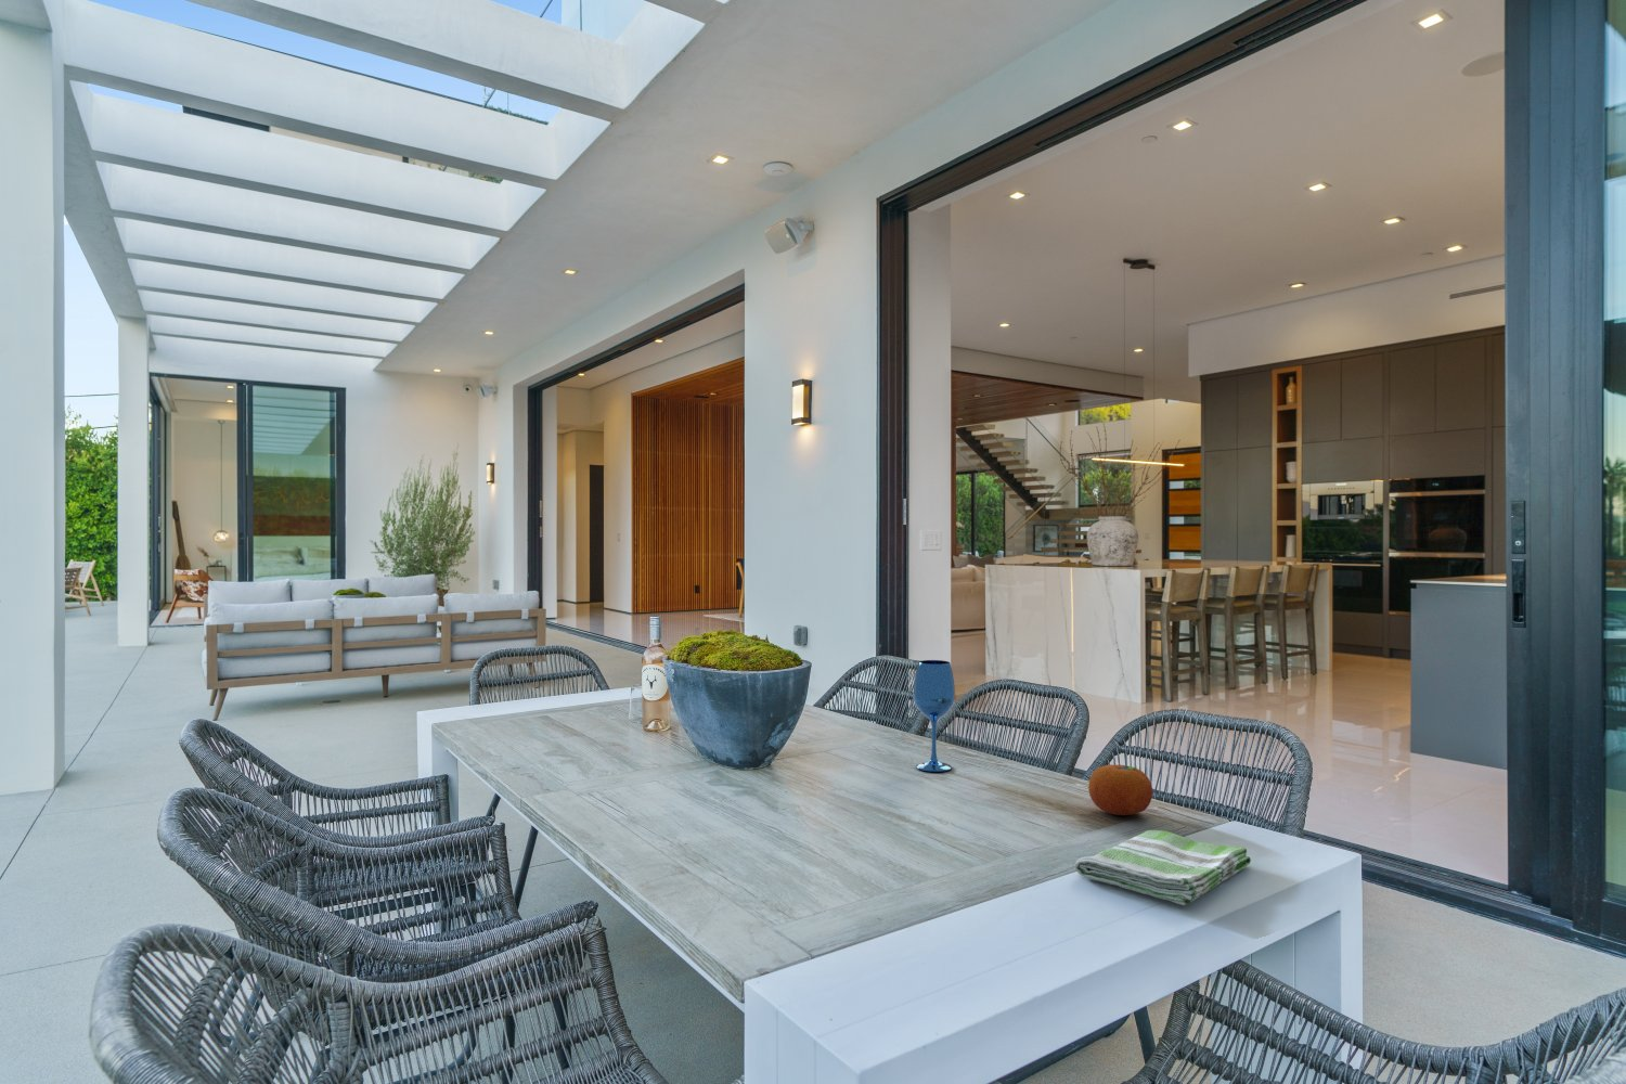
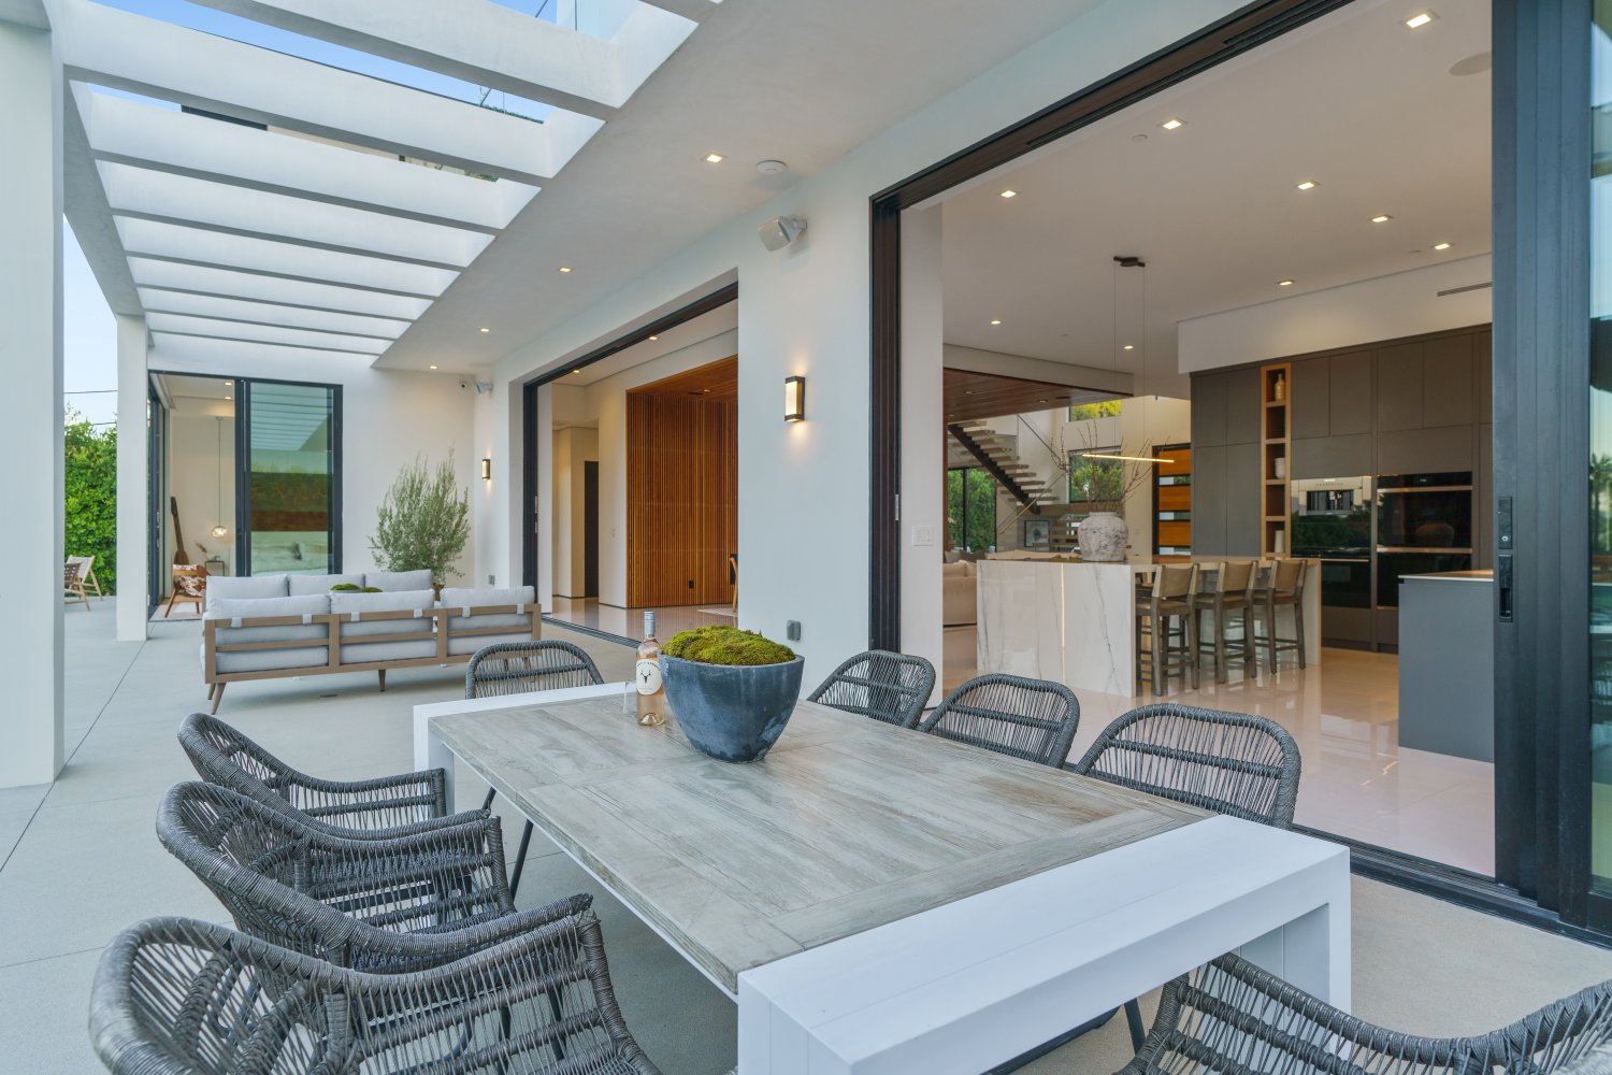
- dish towel (1163, 859)
- fruit (1120, 789)
- wineglass (933, 714)
